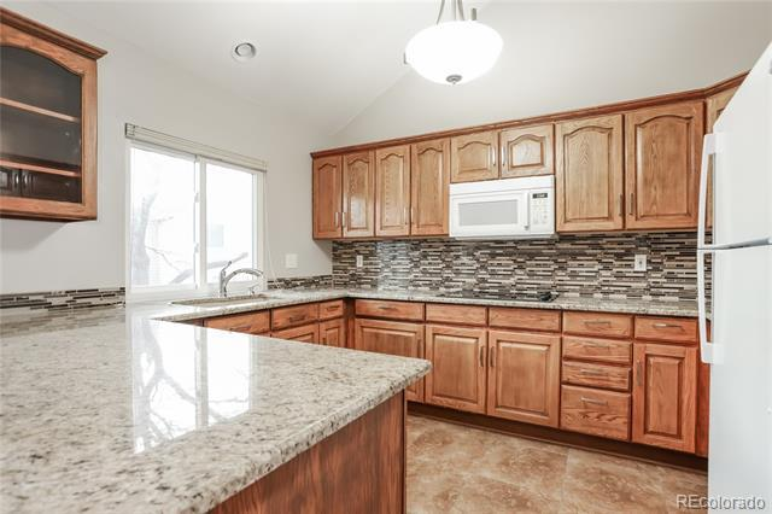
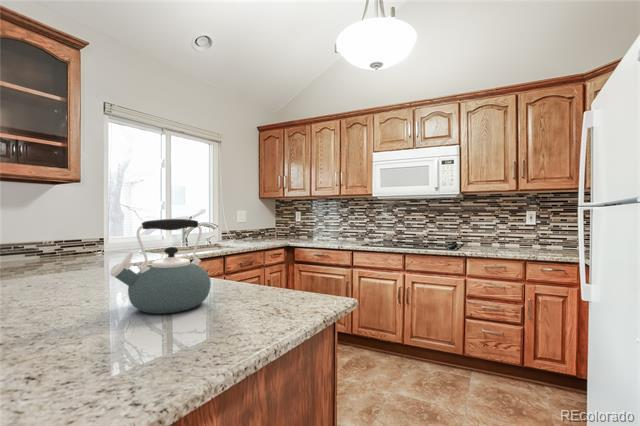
+ kettle (163, 263)
